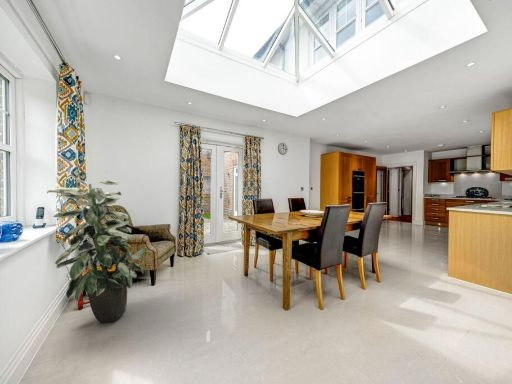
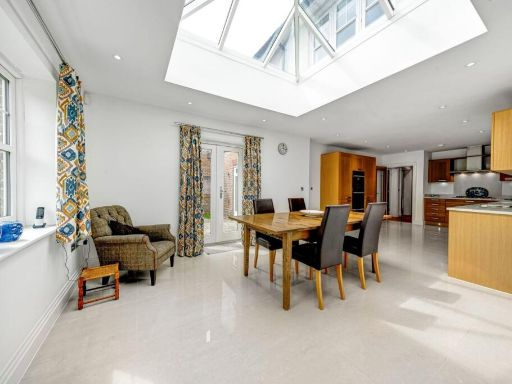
- indoor plant (102, 251)
